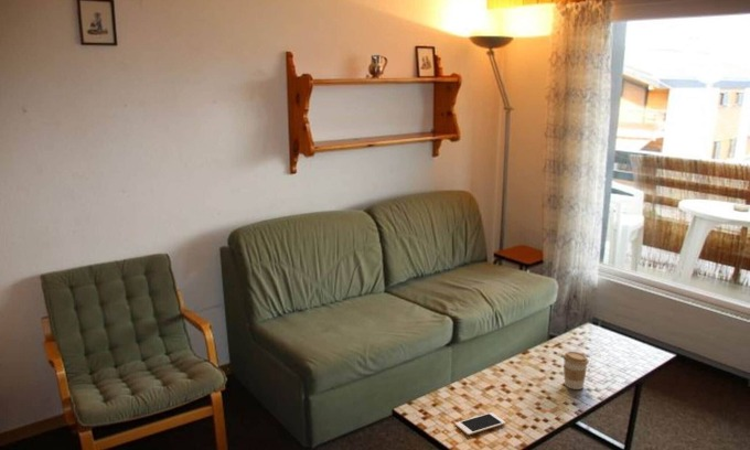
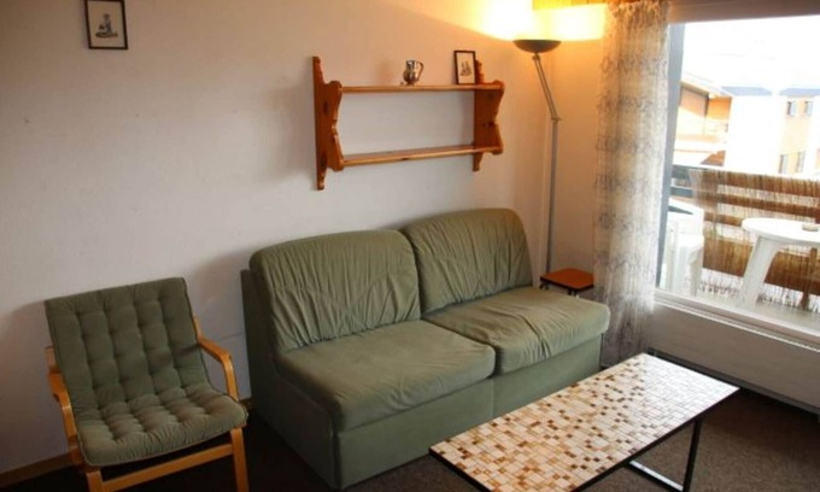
- coffee cup (575, 369)
- cell phone (480, 422)
